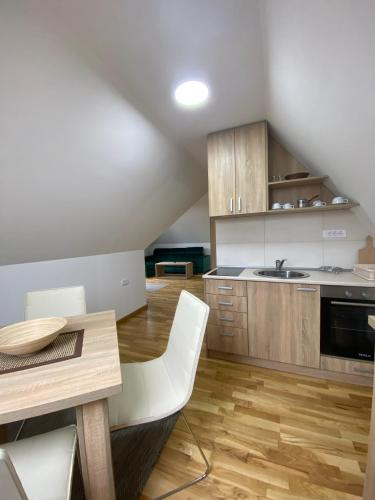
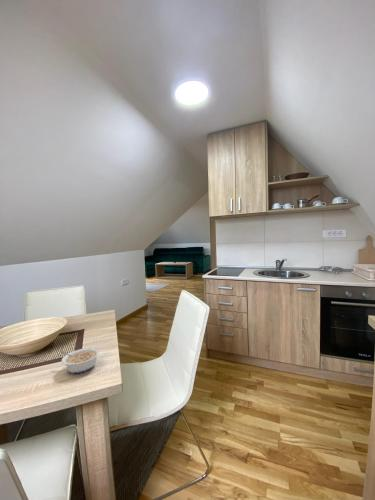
+ legume (80, 360)
